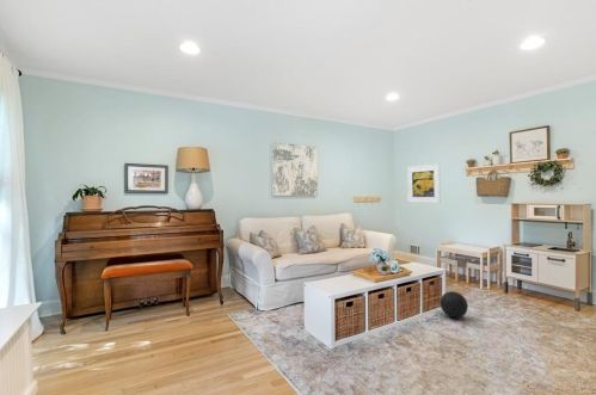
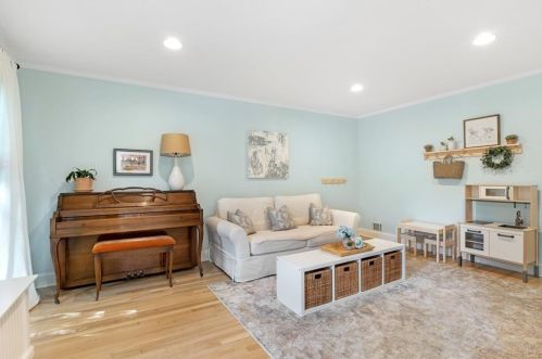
- ball (453, 304)
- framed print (423, 184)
